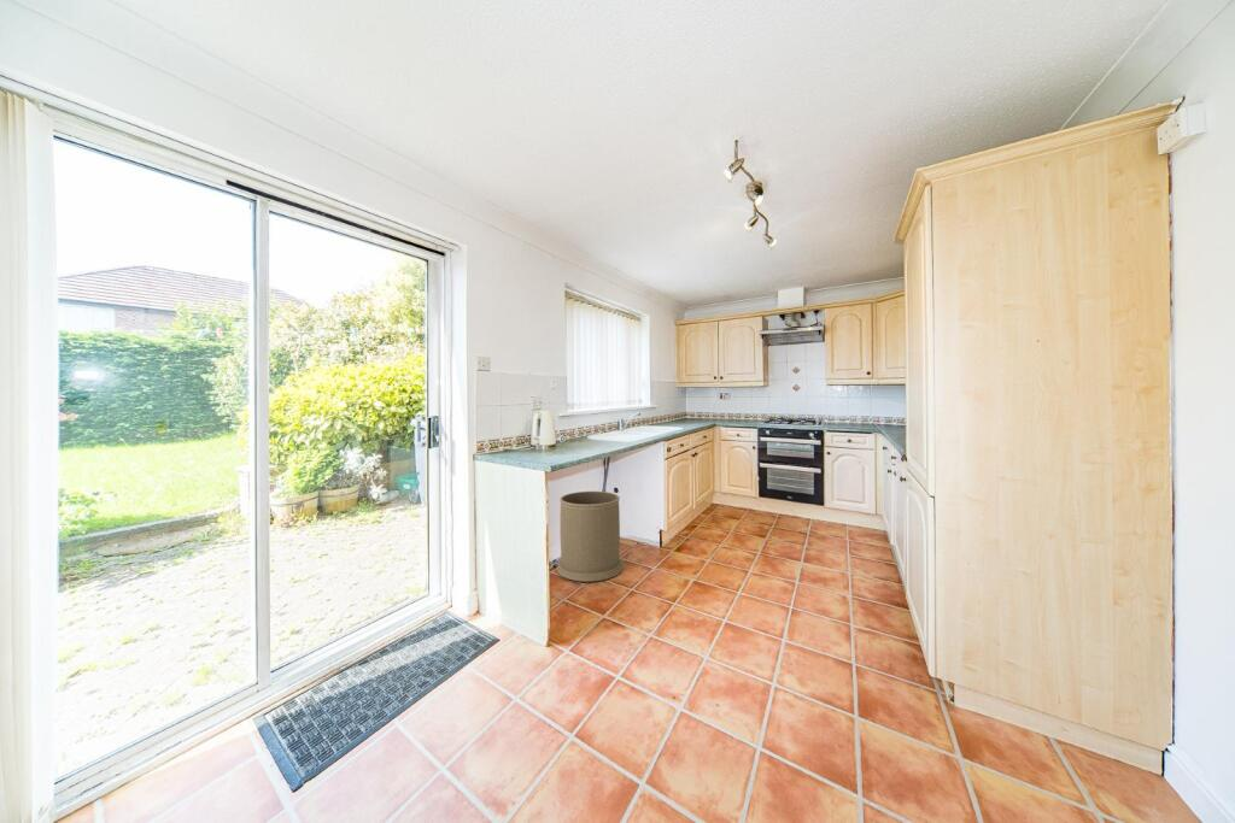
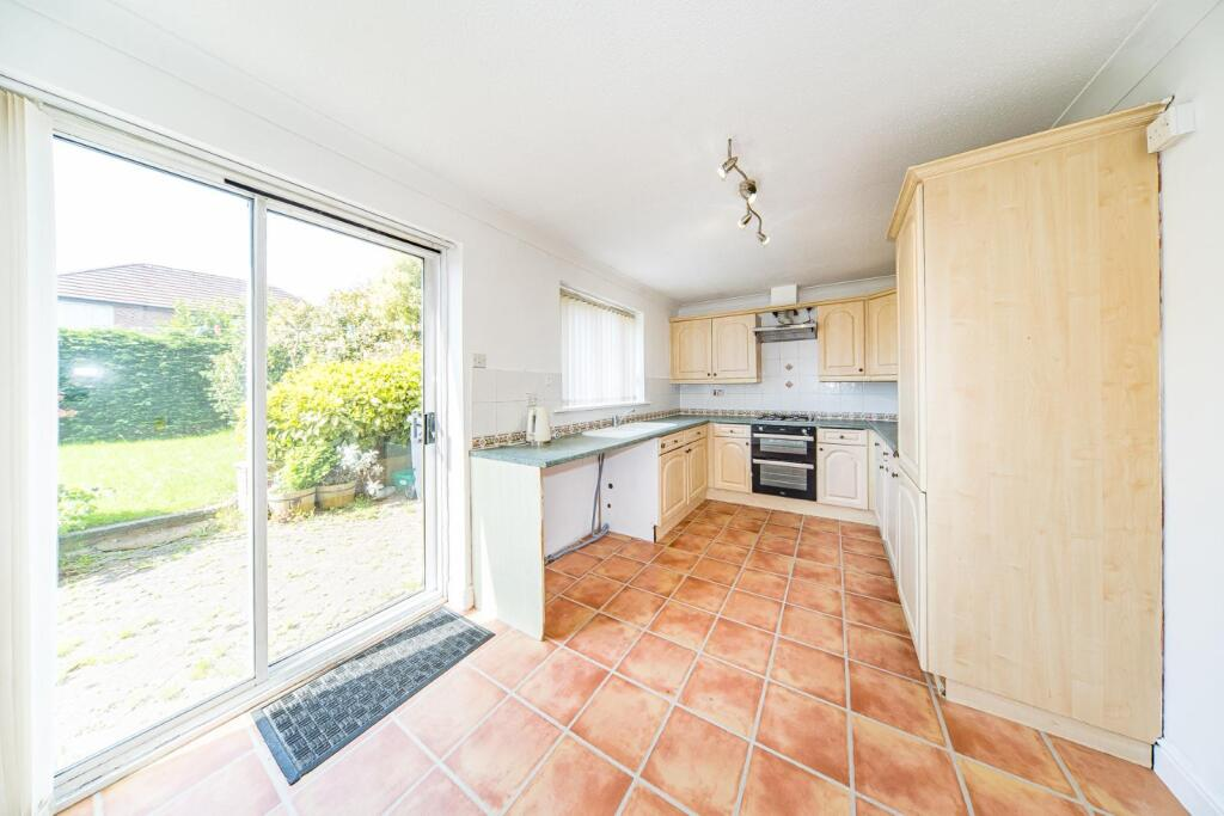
- trash can (590, 531)
